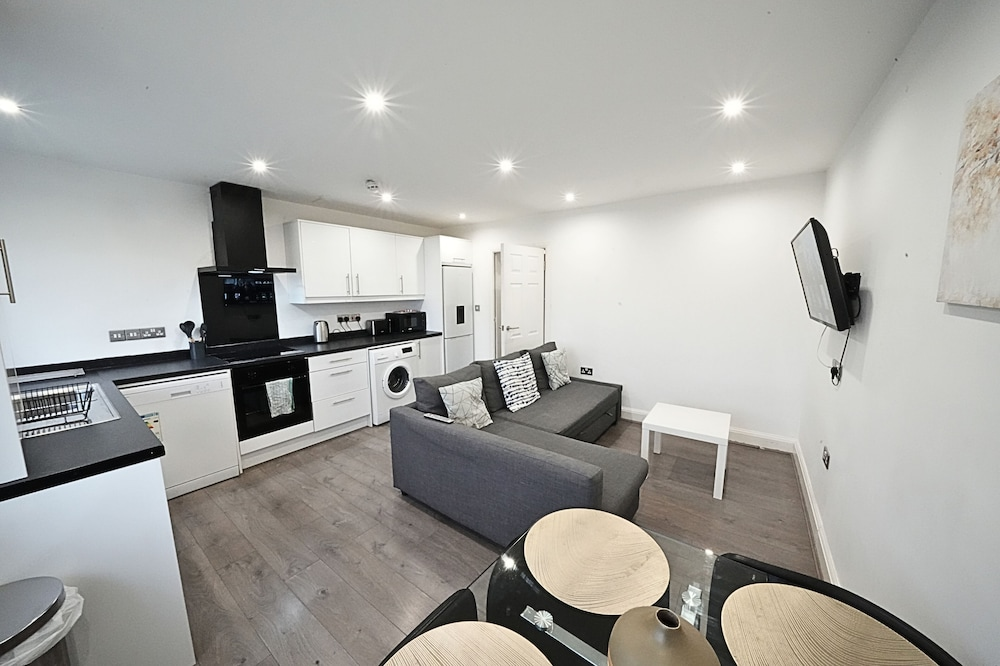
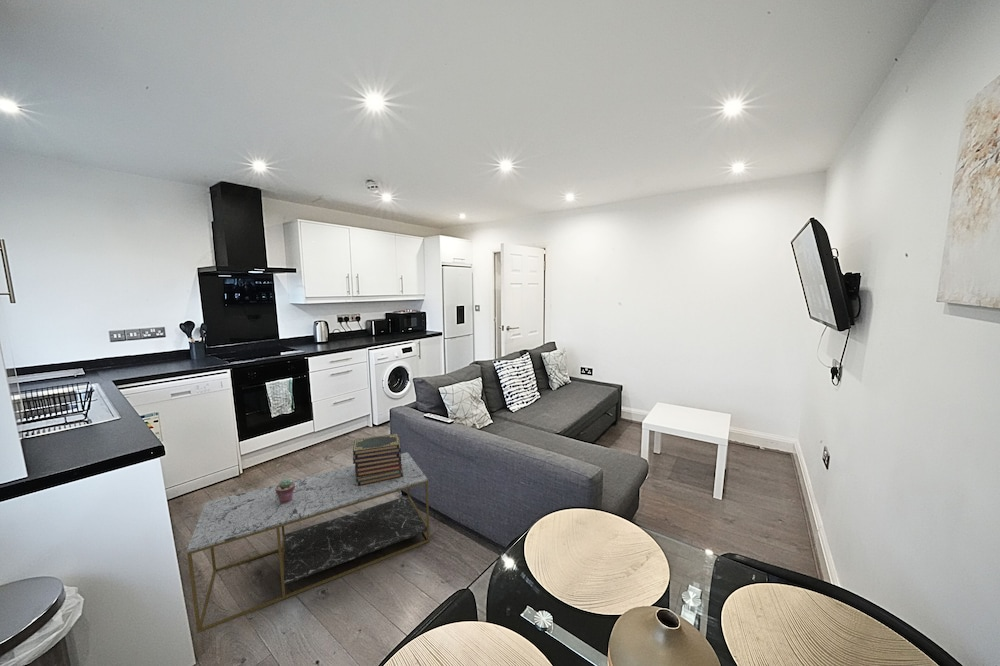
+ potted succulent (285, 489)
+ book stack (377, 458)
+ coffee table (325, 523)
